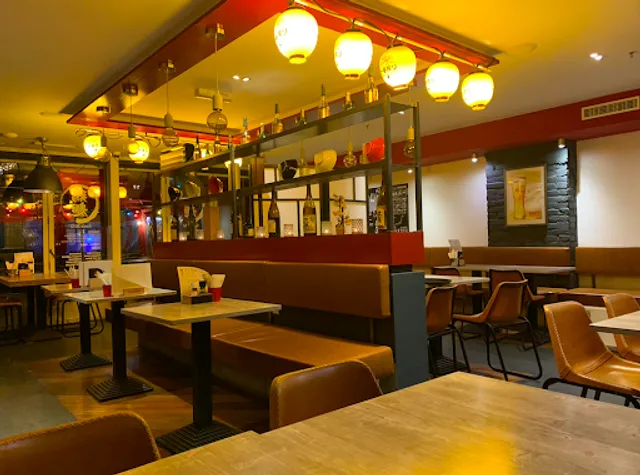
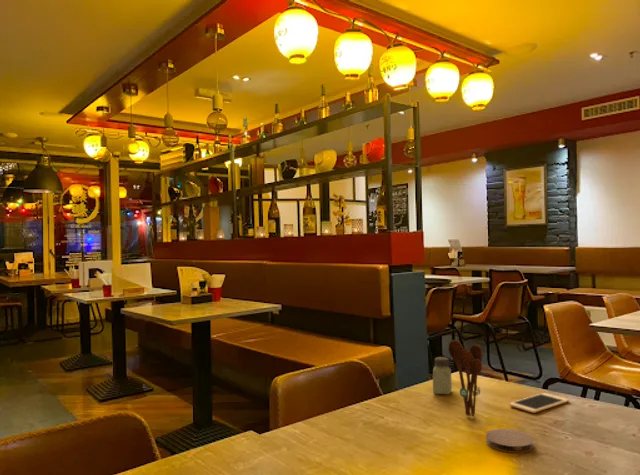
+ coaster (509, 440)
+ utensil holder (467, 377)
+ saltshaker (442, 375)
+ cell phone (539, 402)
